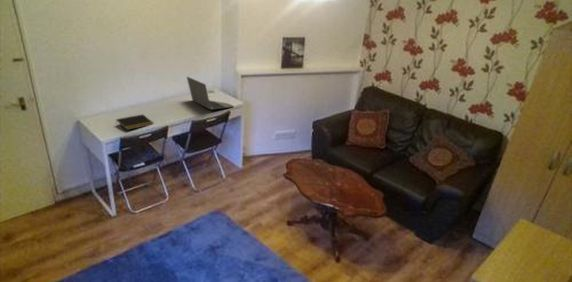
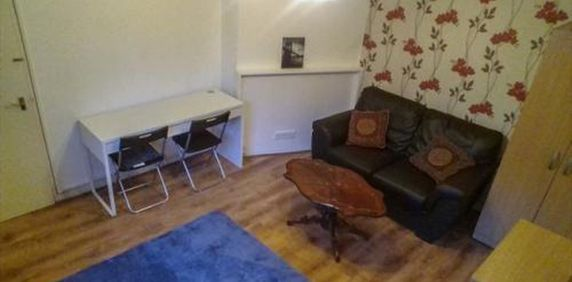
- notepad (135, 121)
- laptop (207, 93)
